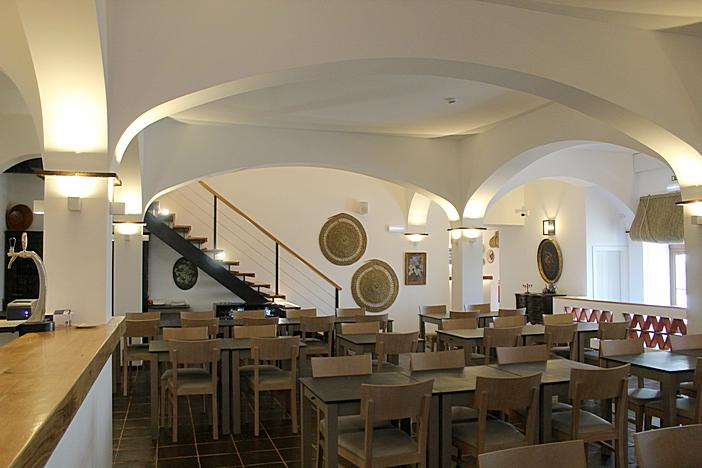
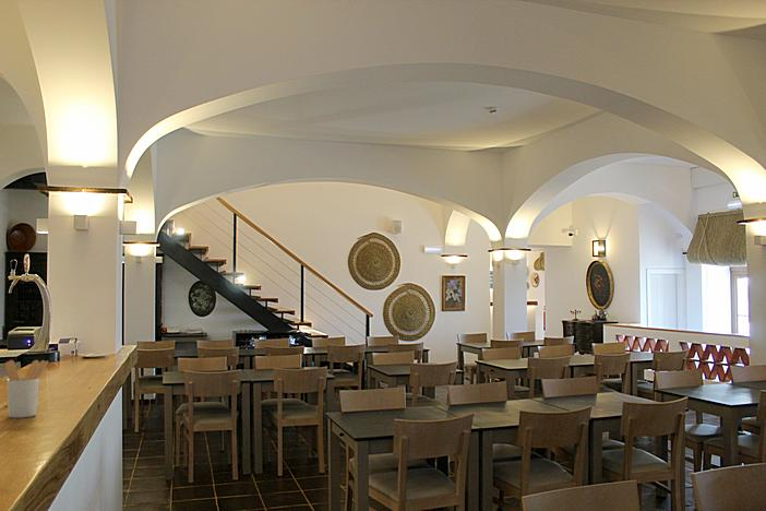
+ utensil holder (27, 387)
